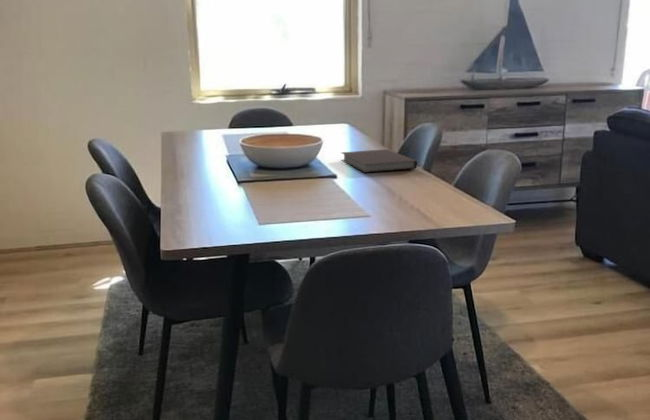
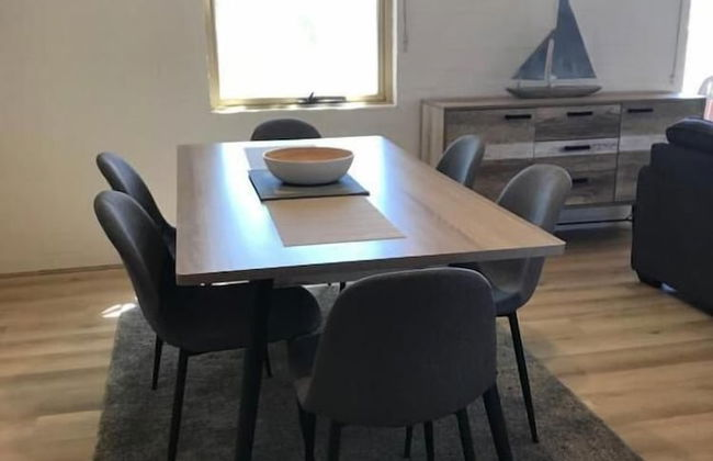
- notebook (377, 160)
